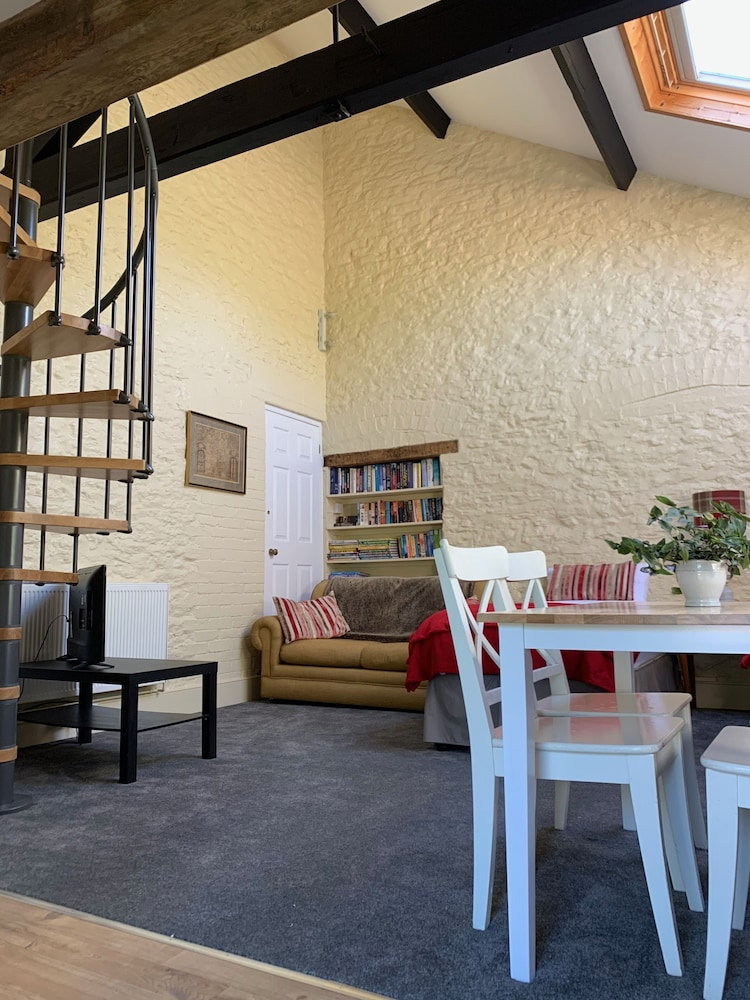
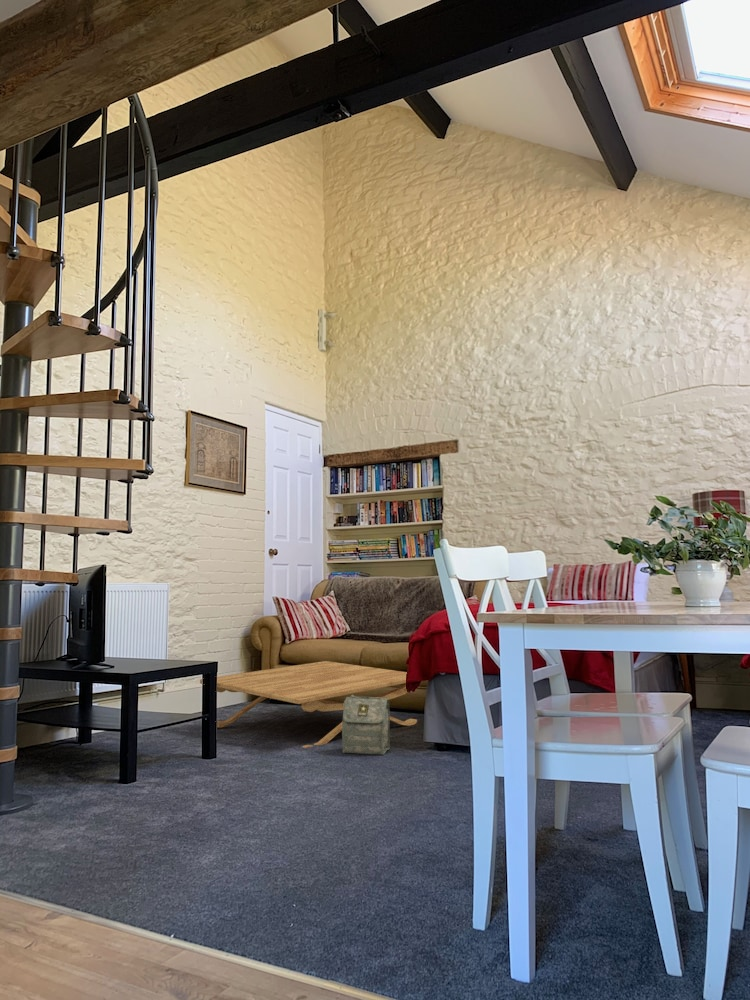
+ coffee table (314, 701)
+ bag (366, 723)
